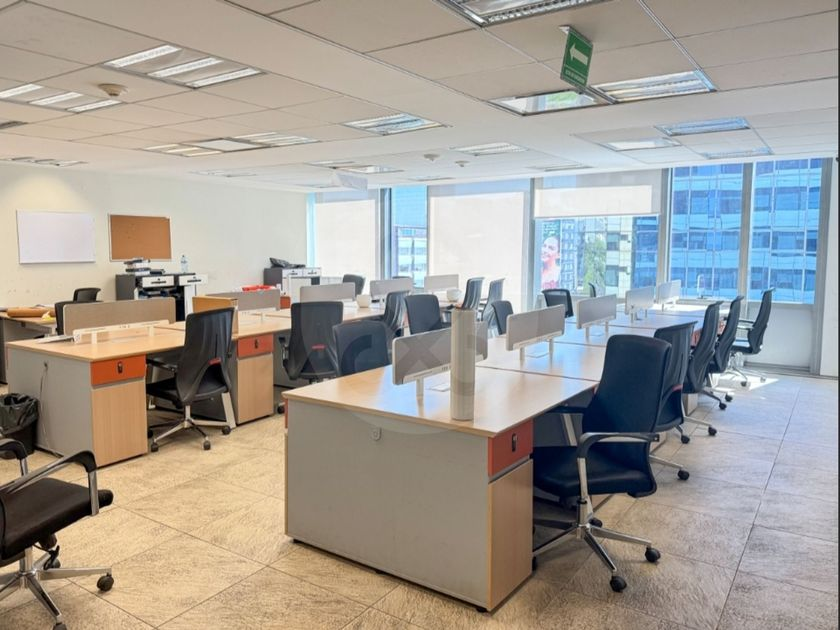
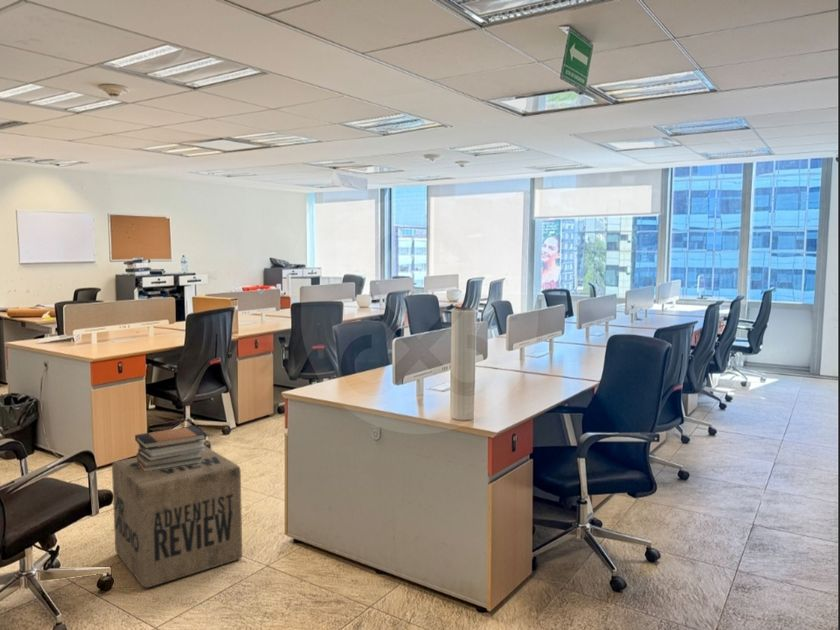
+ book stack (171, 448)
+ cardboard box (177, 510)
